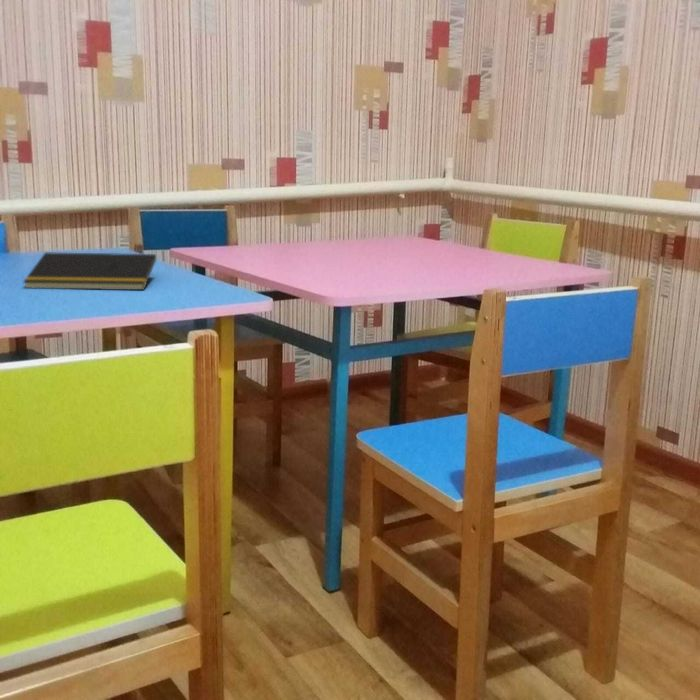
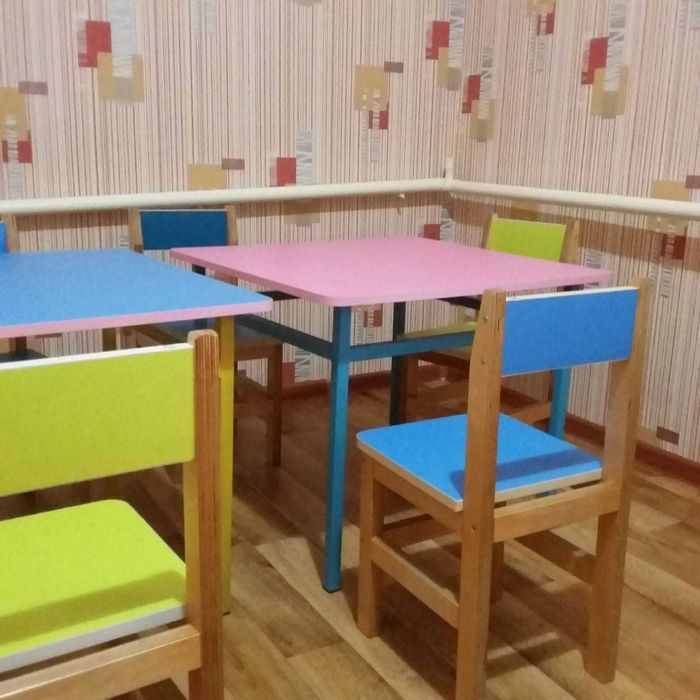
- notepad (92, 270)
